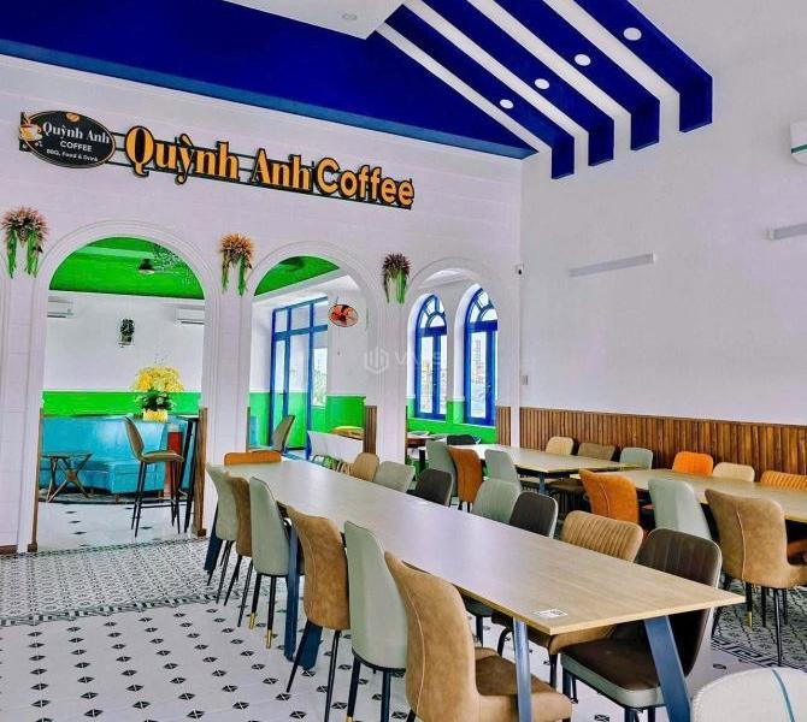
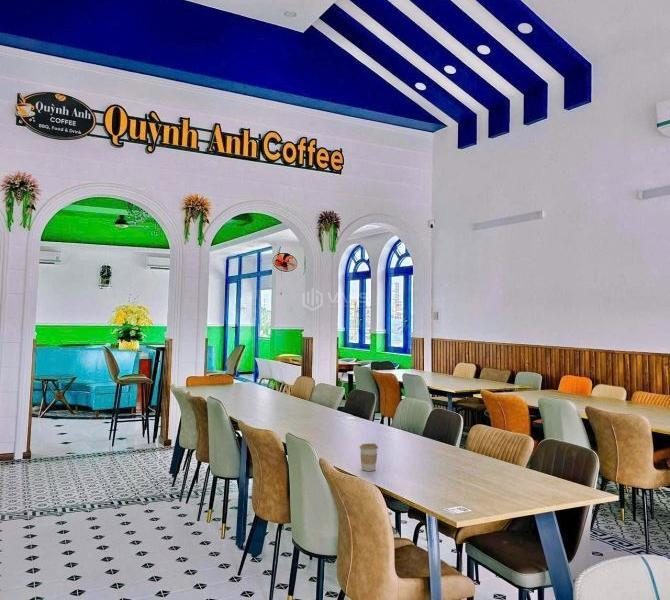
+ coffee cup (368, 456)
